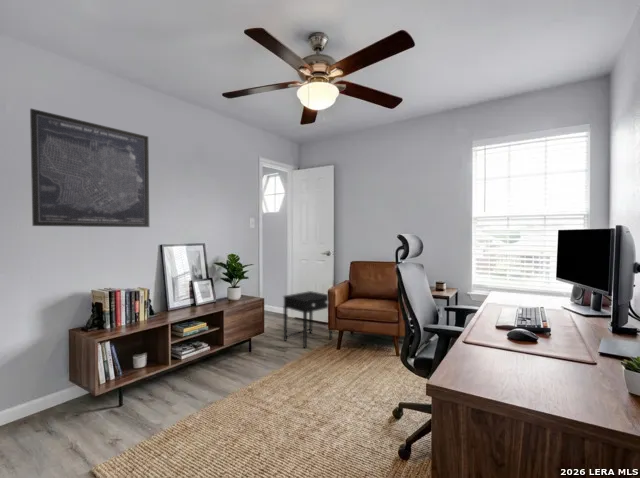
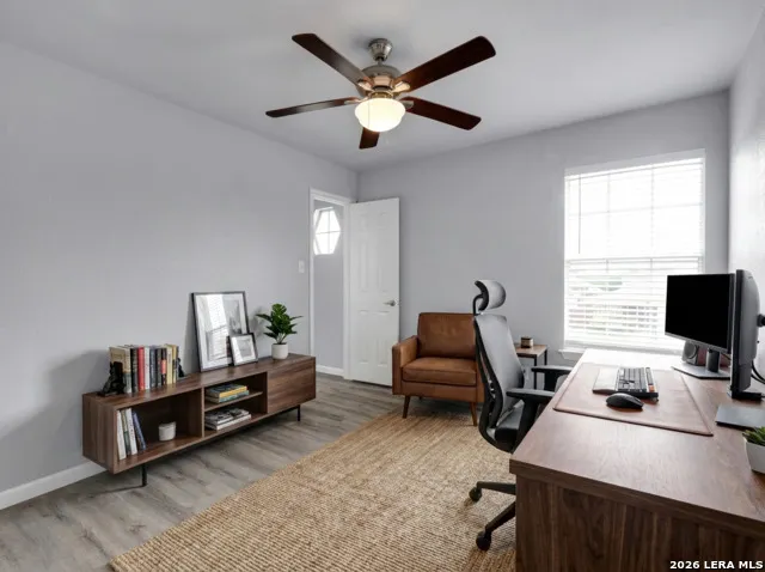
- wall art (97, 175)
- side table (309, 318)
